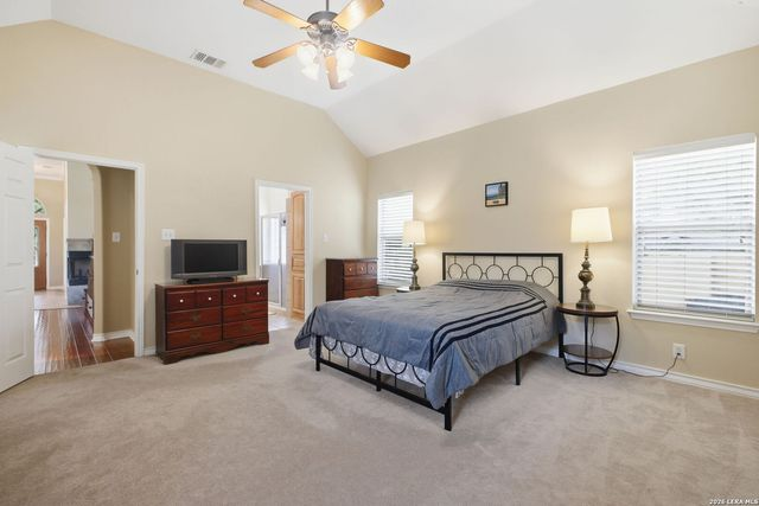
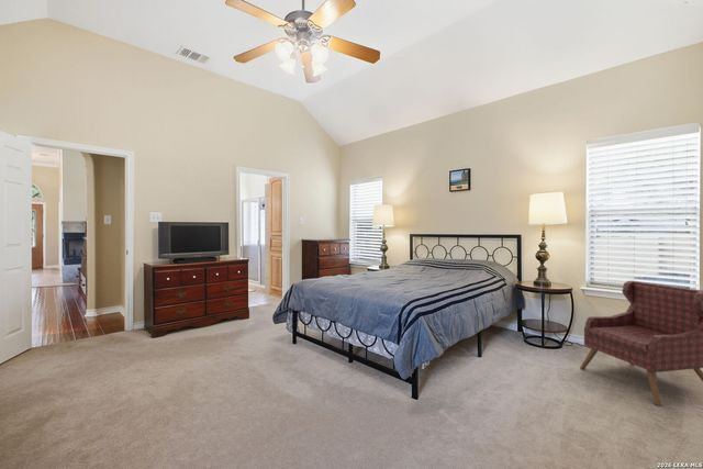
+ armchair (643, 334)
